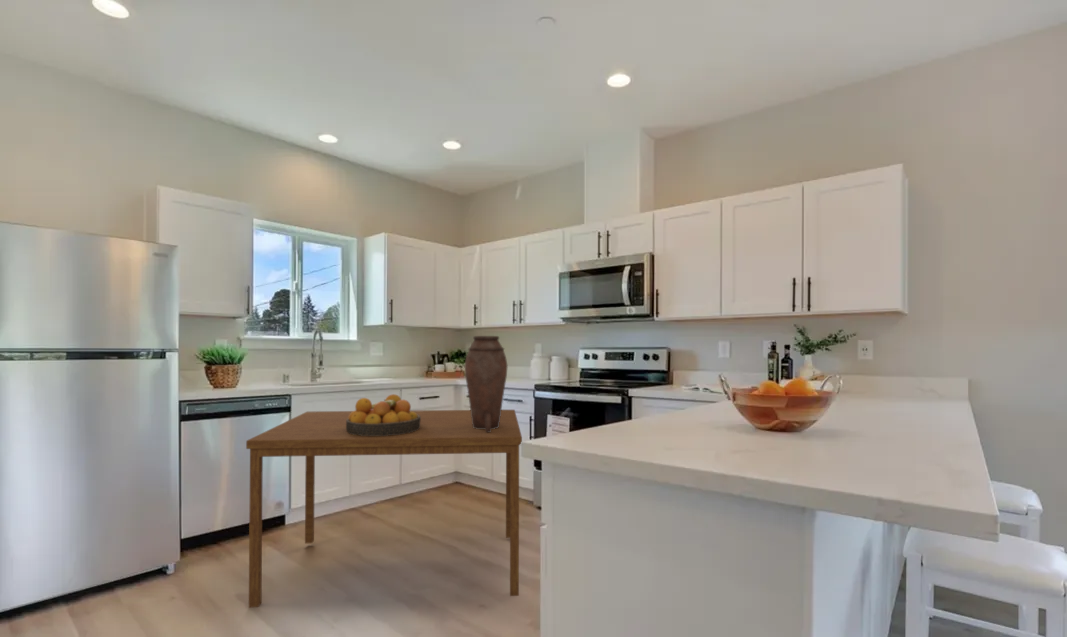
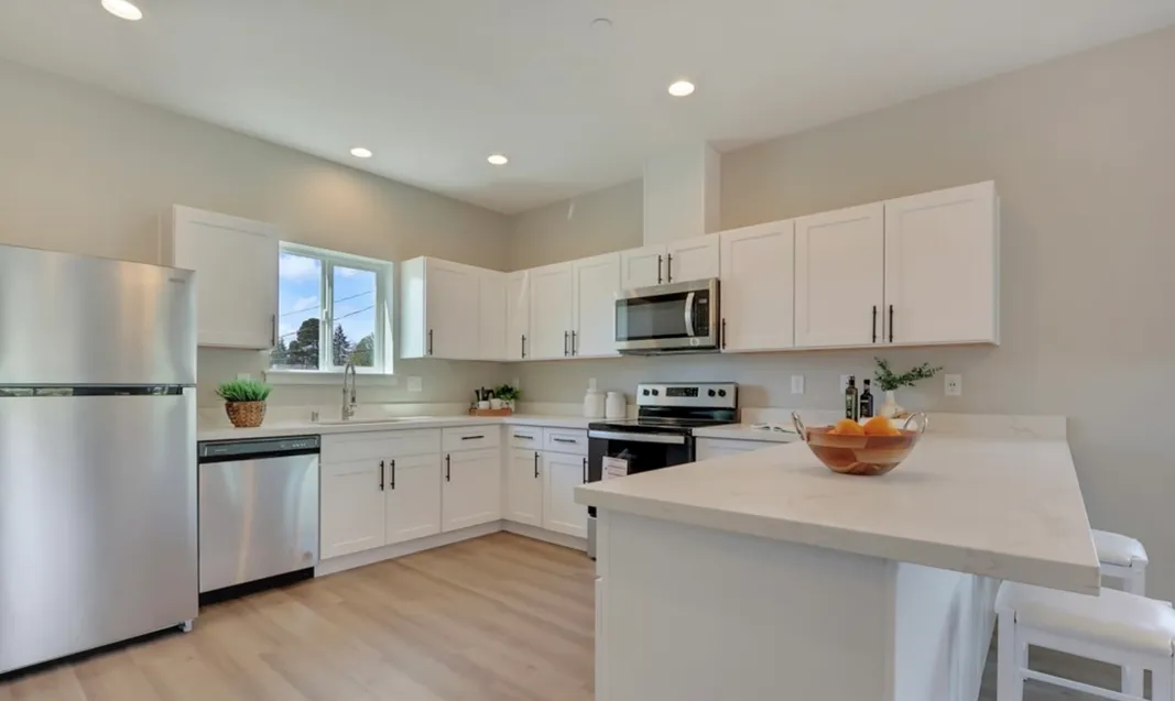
- fruit bowl (383, 412)
- vase (486, 381)
- dining table (400, 454)
